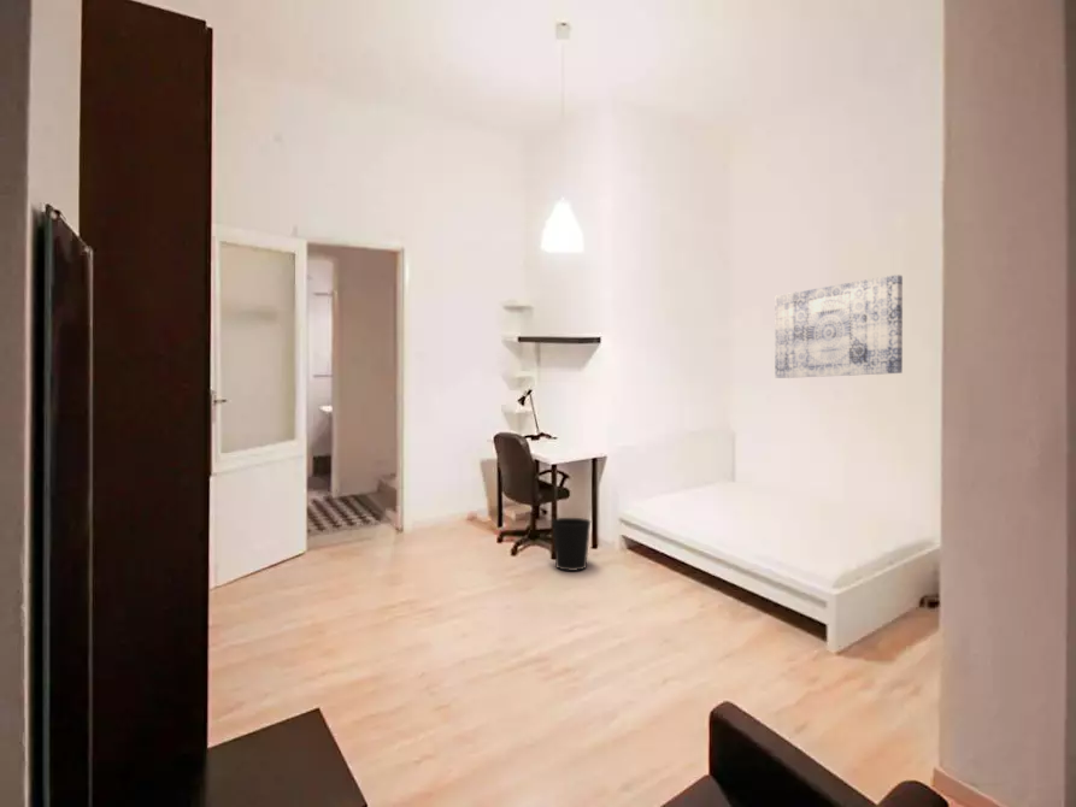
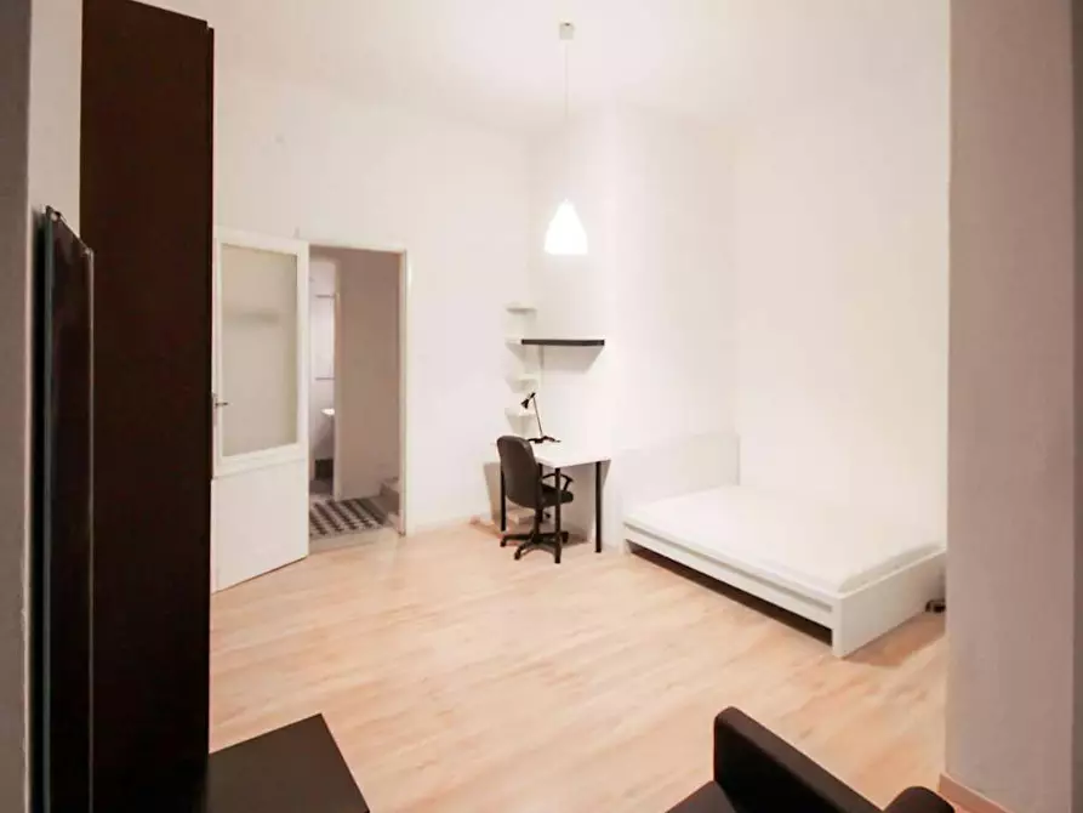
- wall art (833, 330)
- wastebasket (571, 543)
